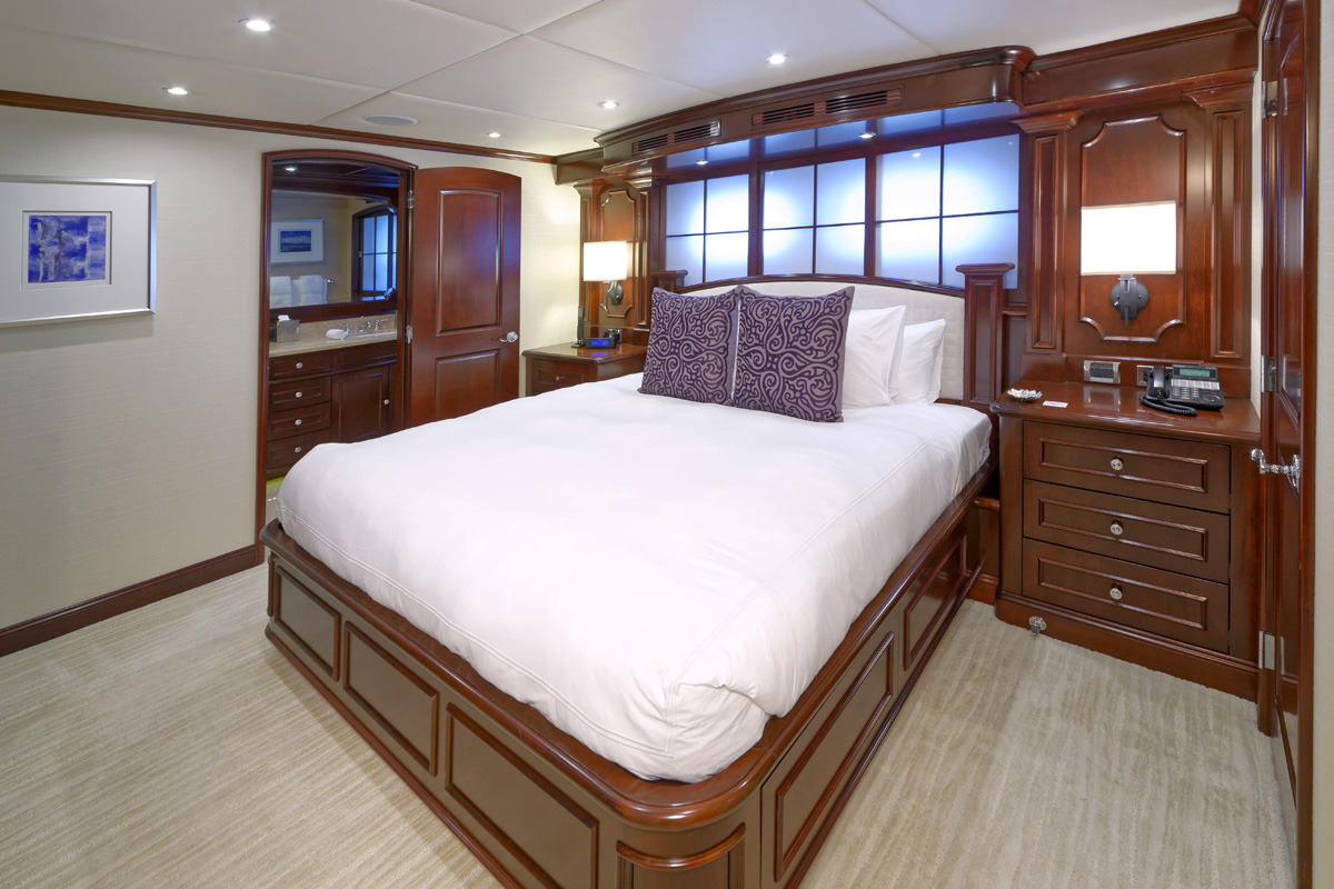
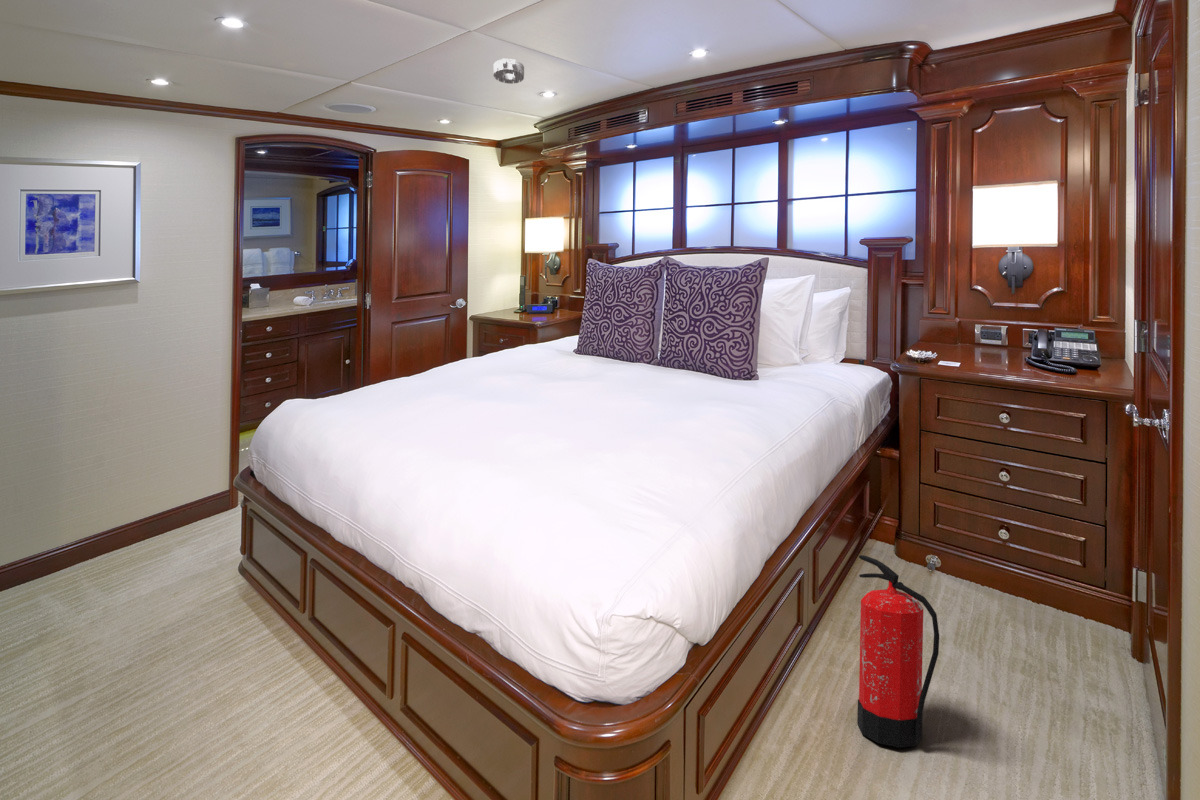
+ fire extinguisher (896, 650)
+ smoke detector (508, 70)
